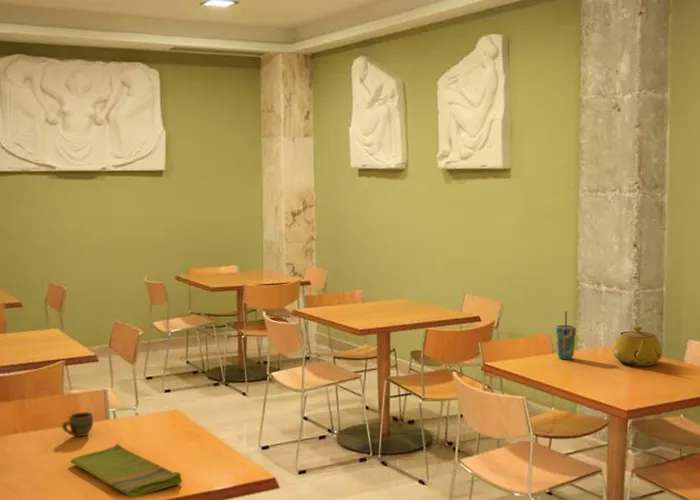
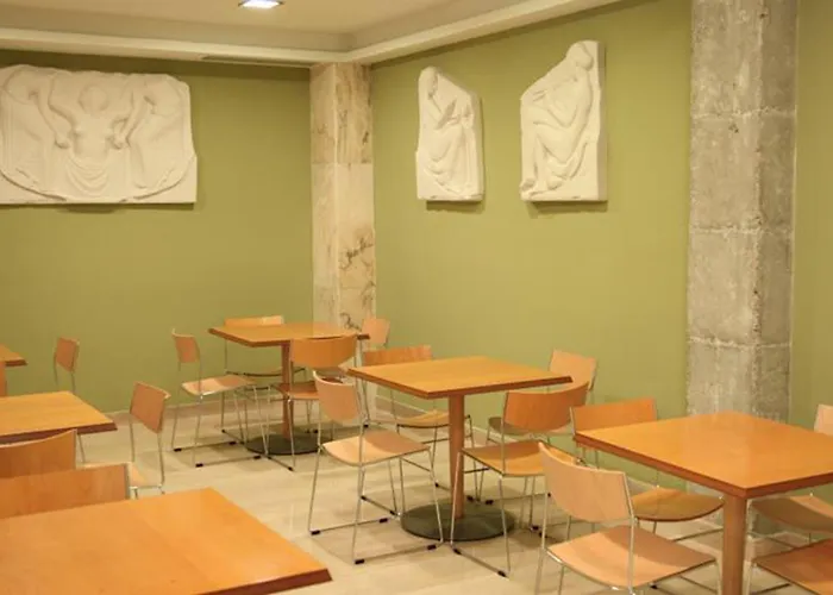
- teapot (637, 345)
- cup (565, 334)
- dish towel (124, 468)
- cup (77, 425)
